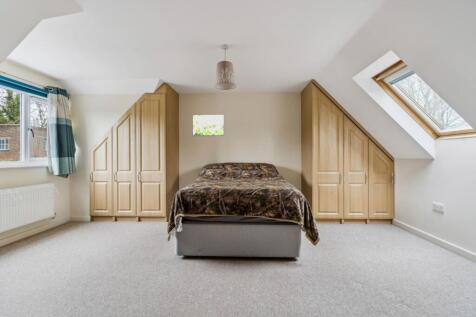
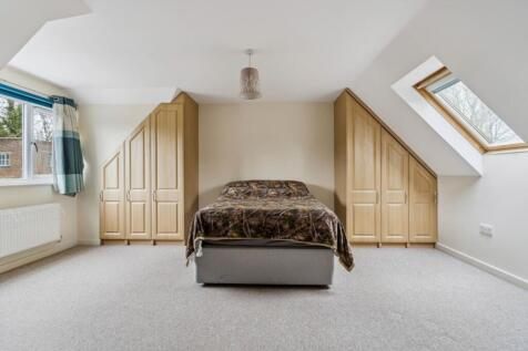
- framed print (208, 125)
